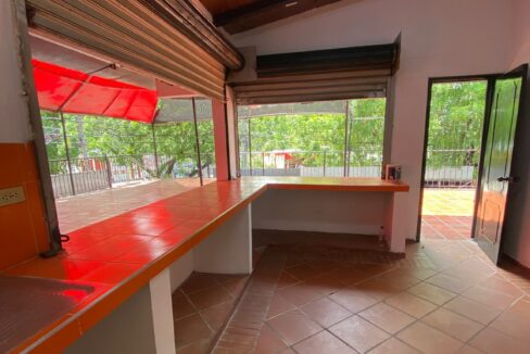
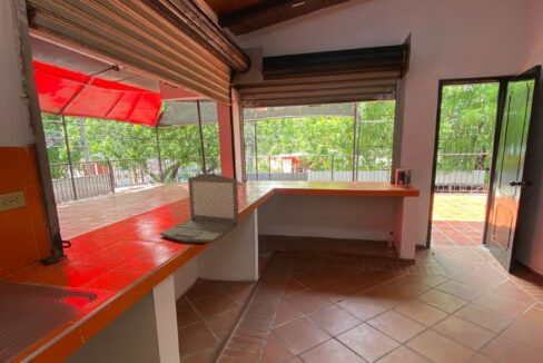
+ laptop (197, 205)
